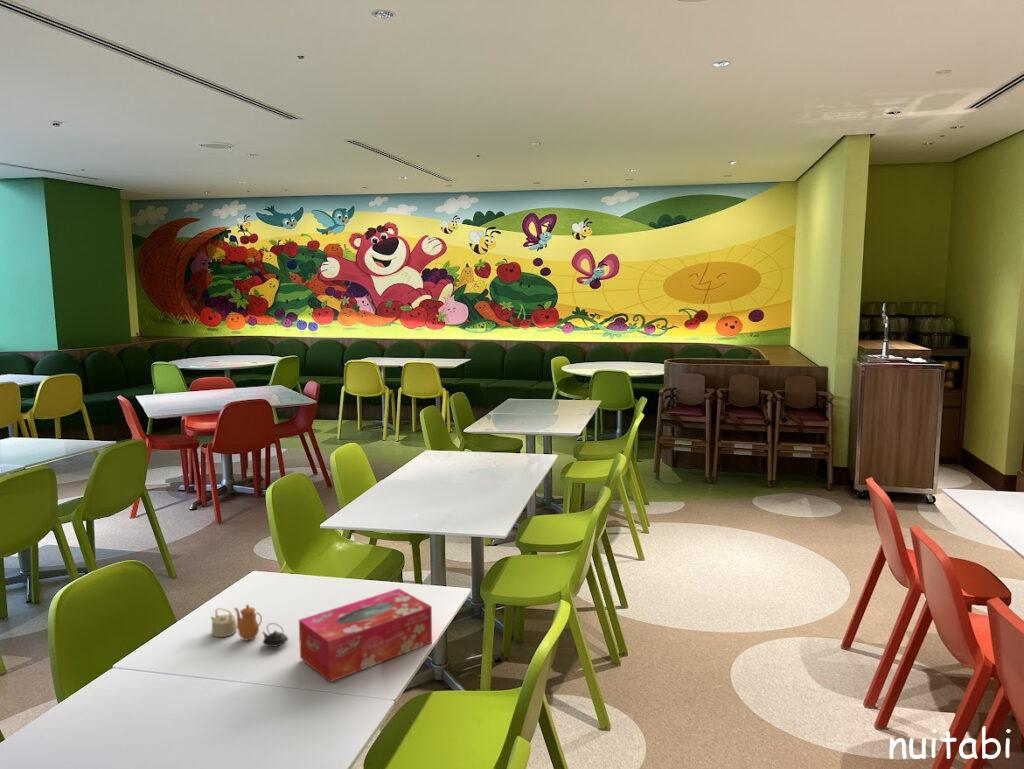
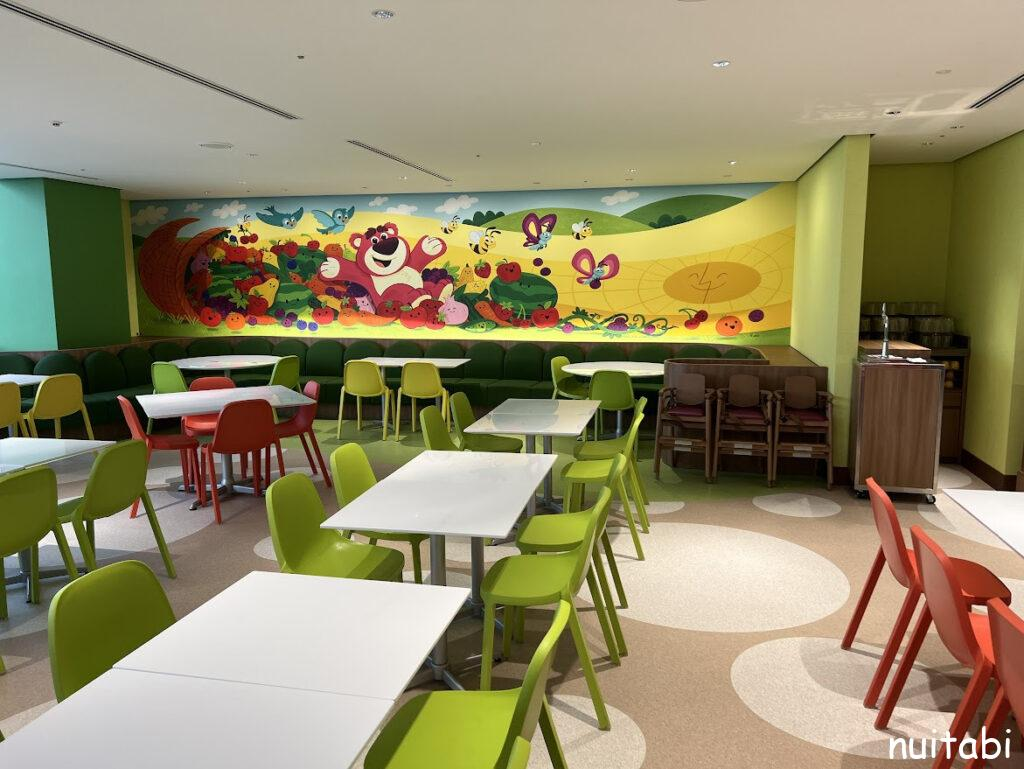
- tissue box (366, 631)
- teapot (246, 620)
